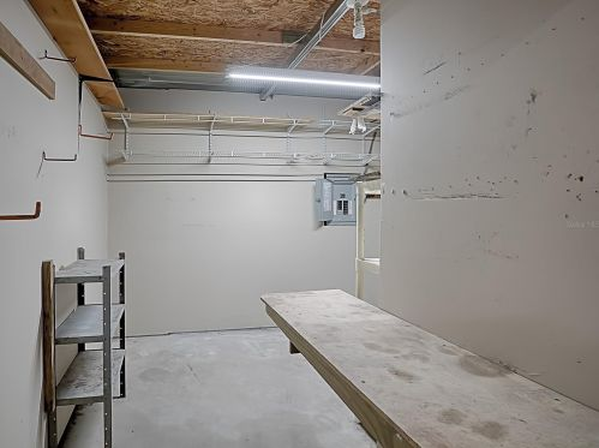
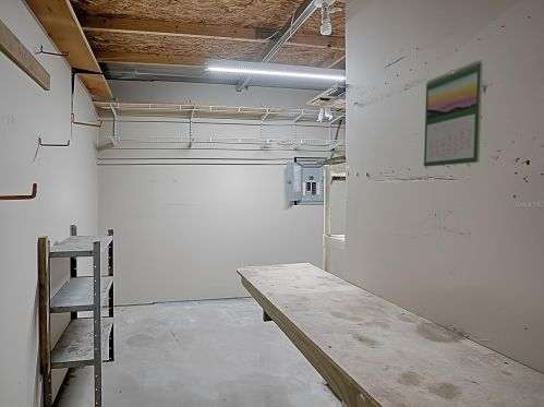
+ calendar (450, 117)
